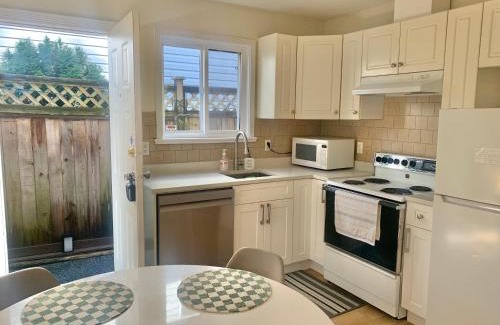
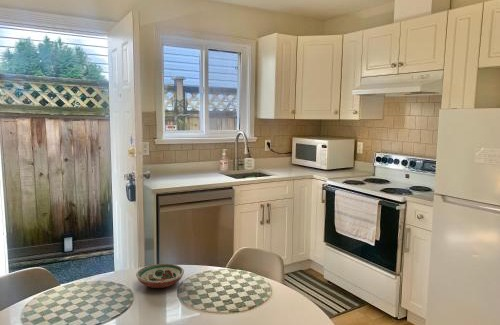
+ decorative bowl (160, 277)
